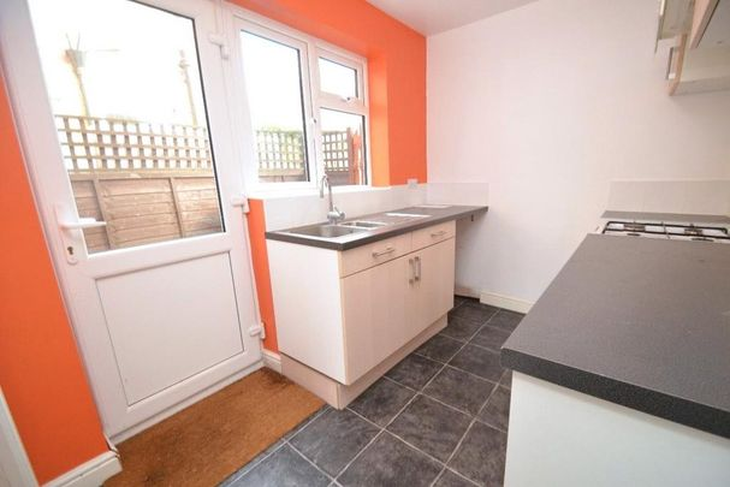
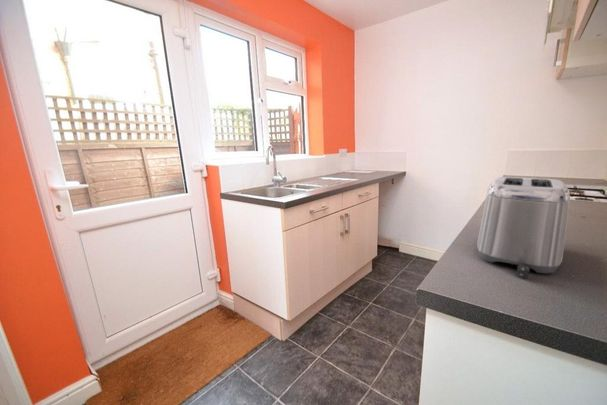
+ toaster (520, 219)
